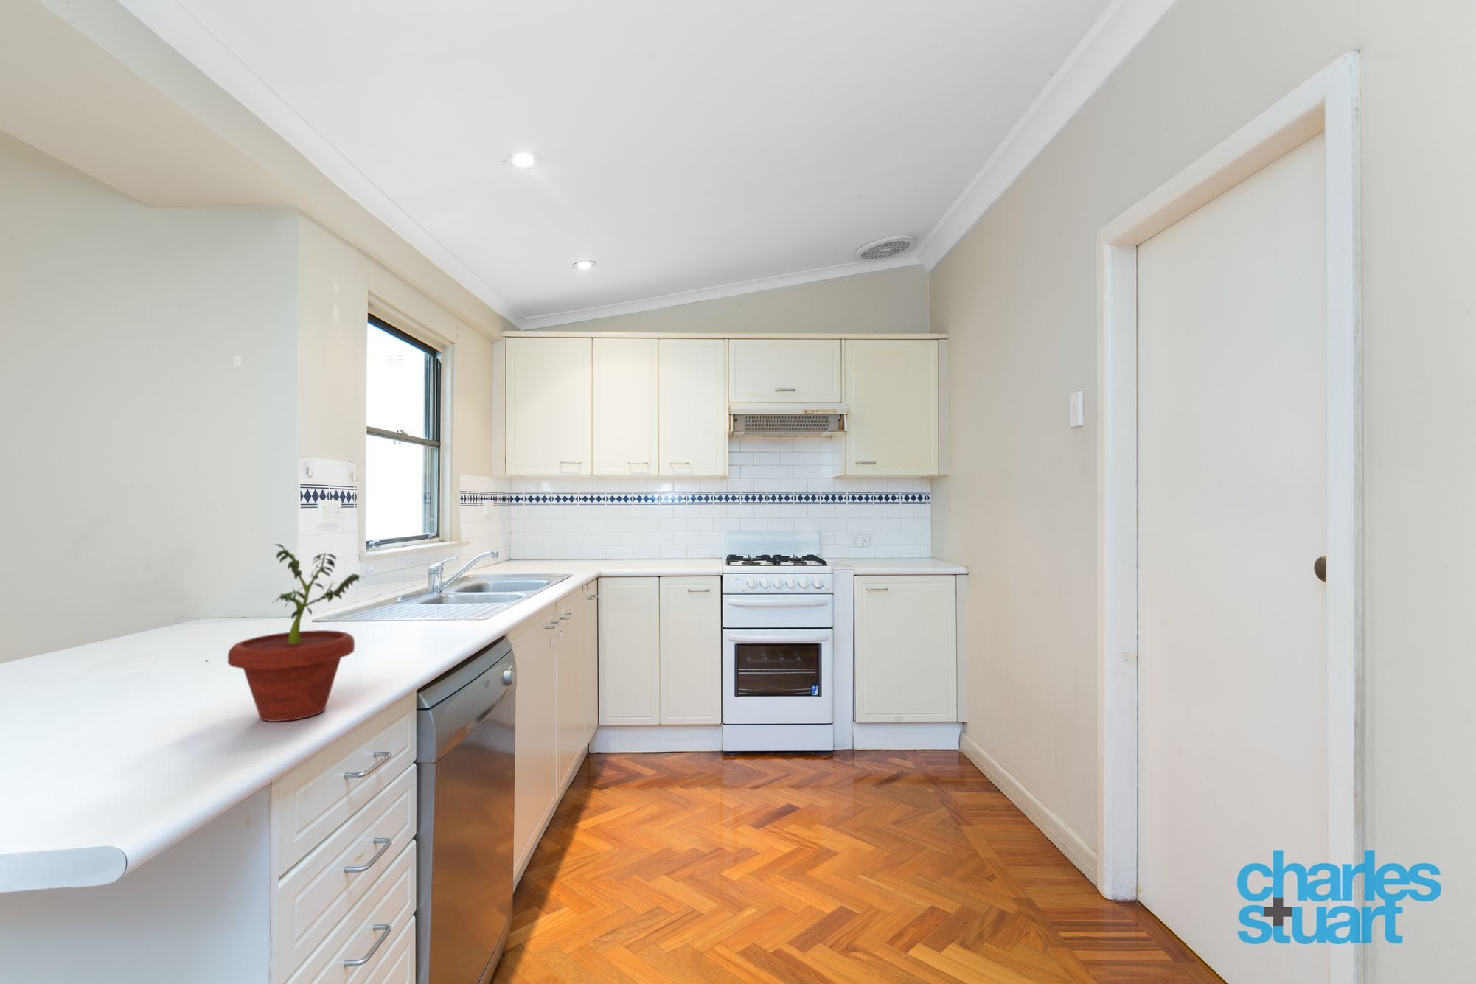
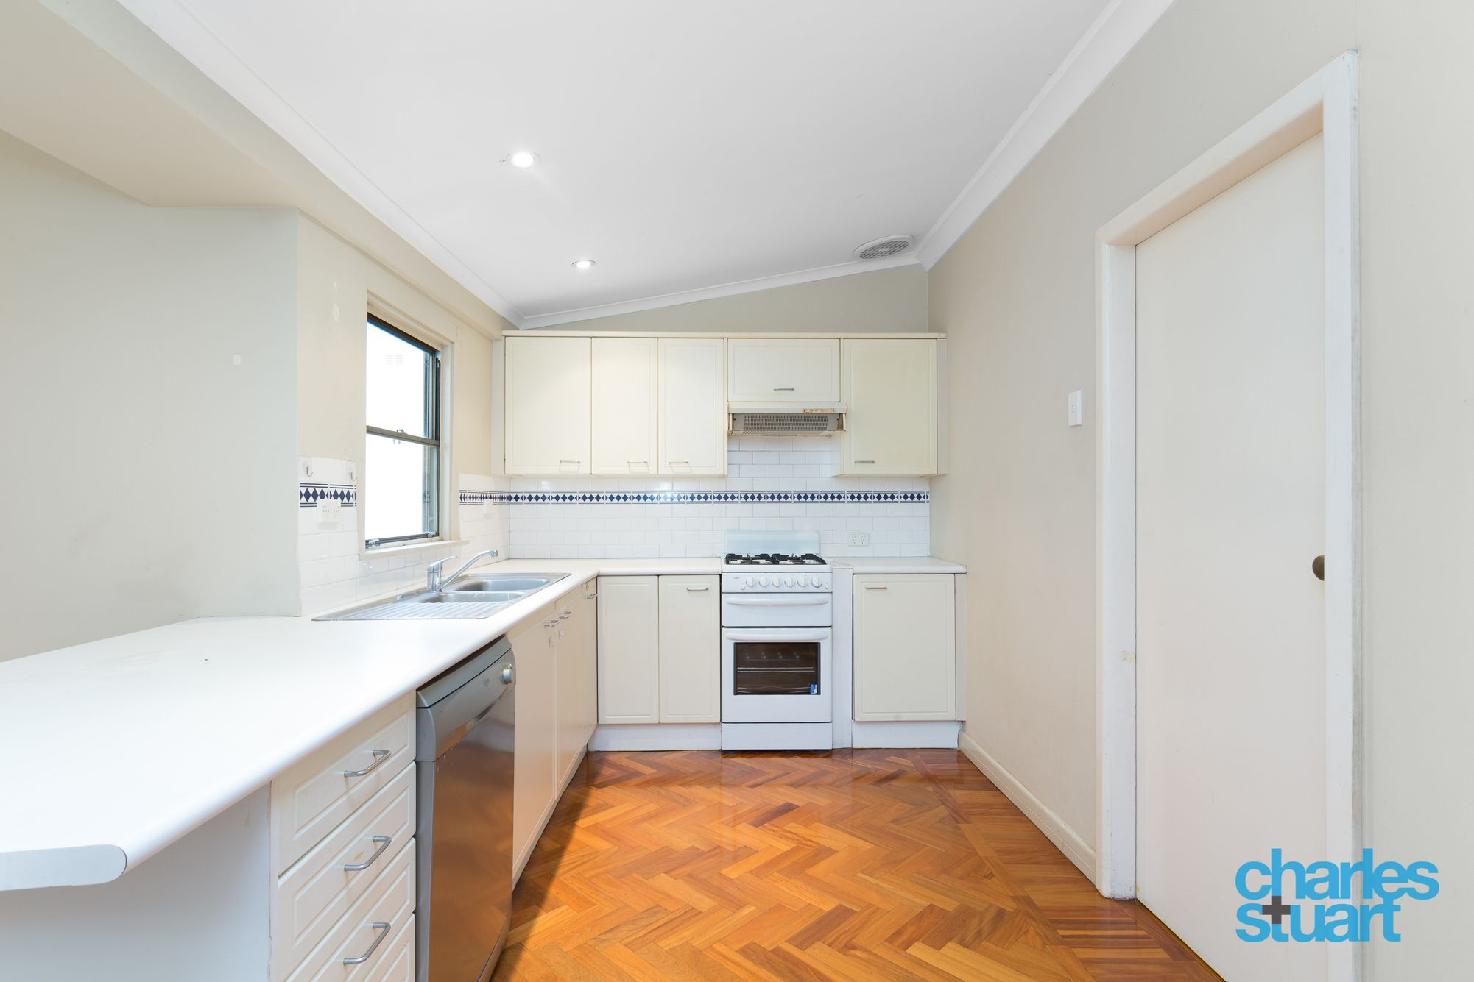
- potted plant (298, 627)
